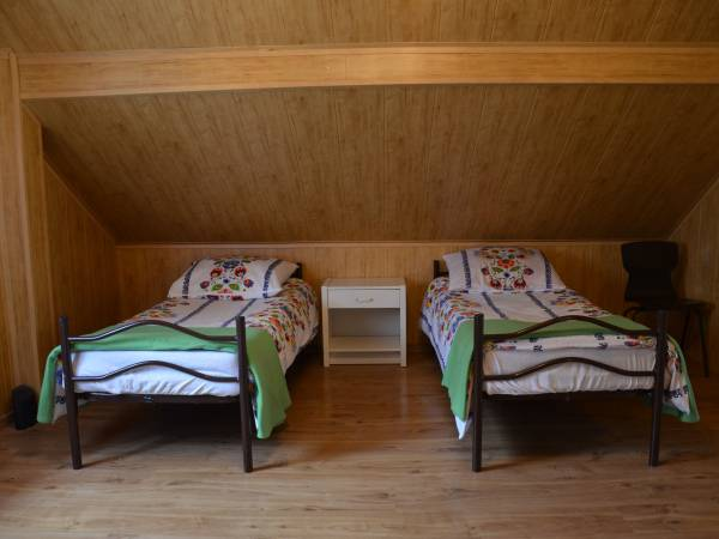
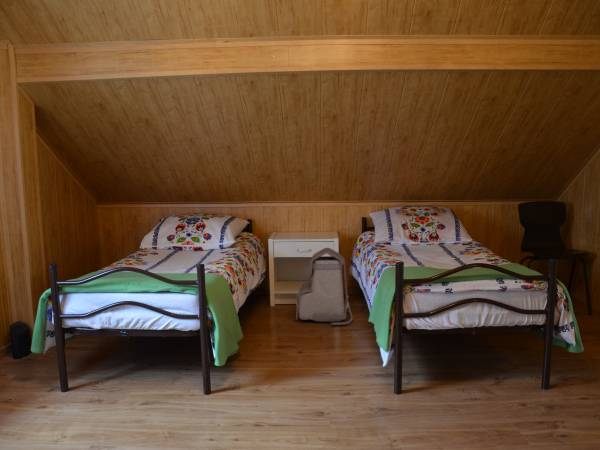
+ backpack (324, 283)
